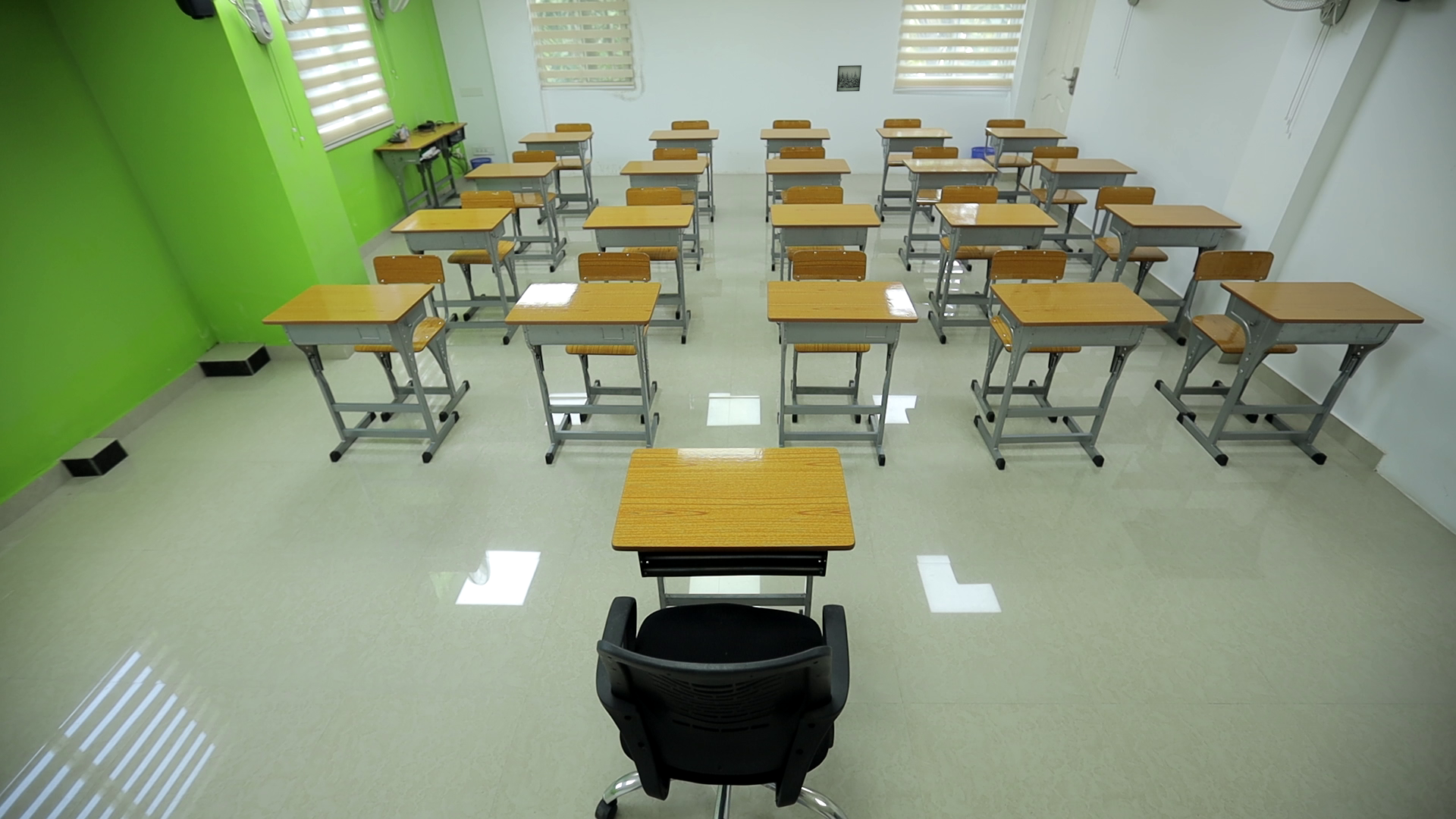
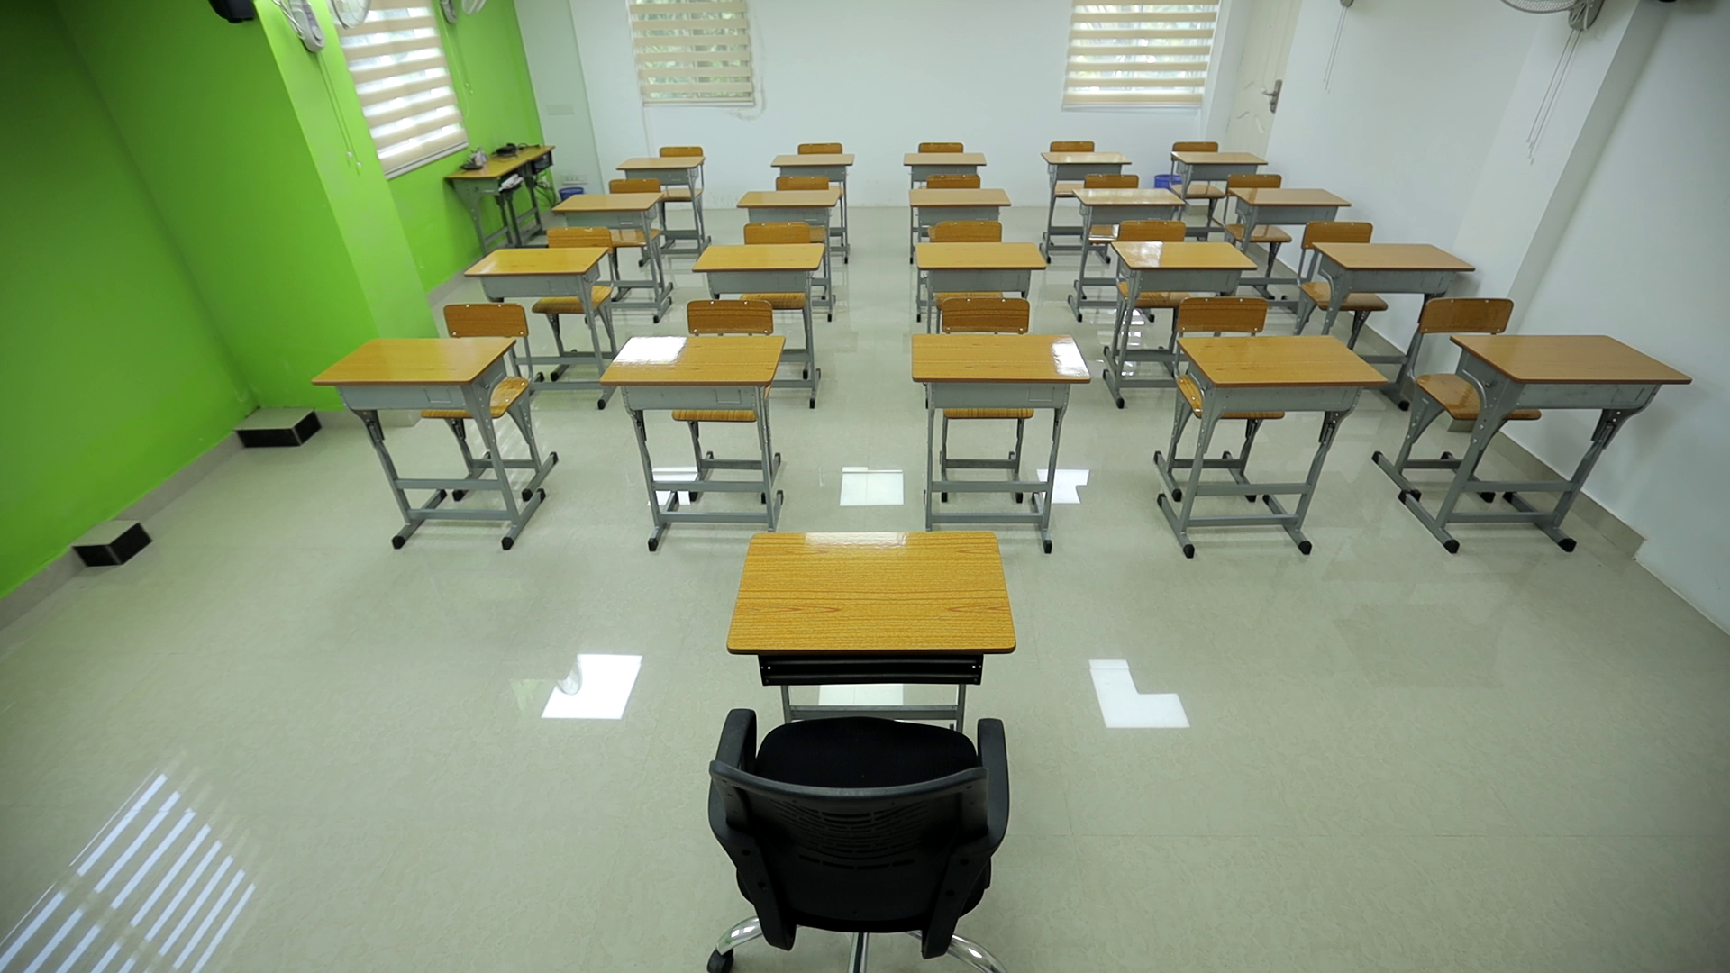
- wall art (849, 78)
